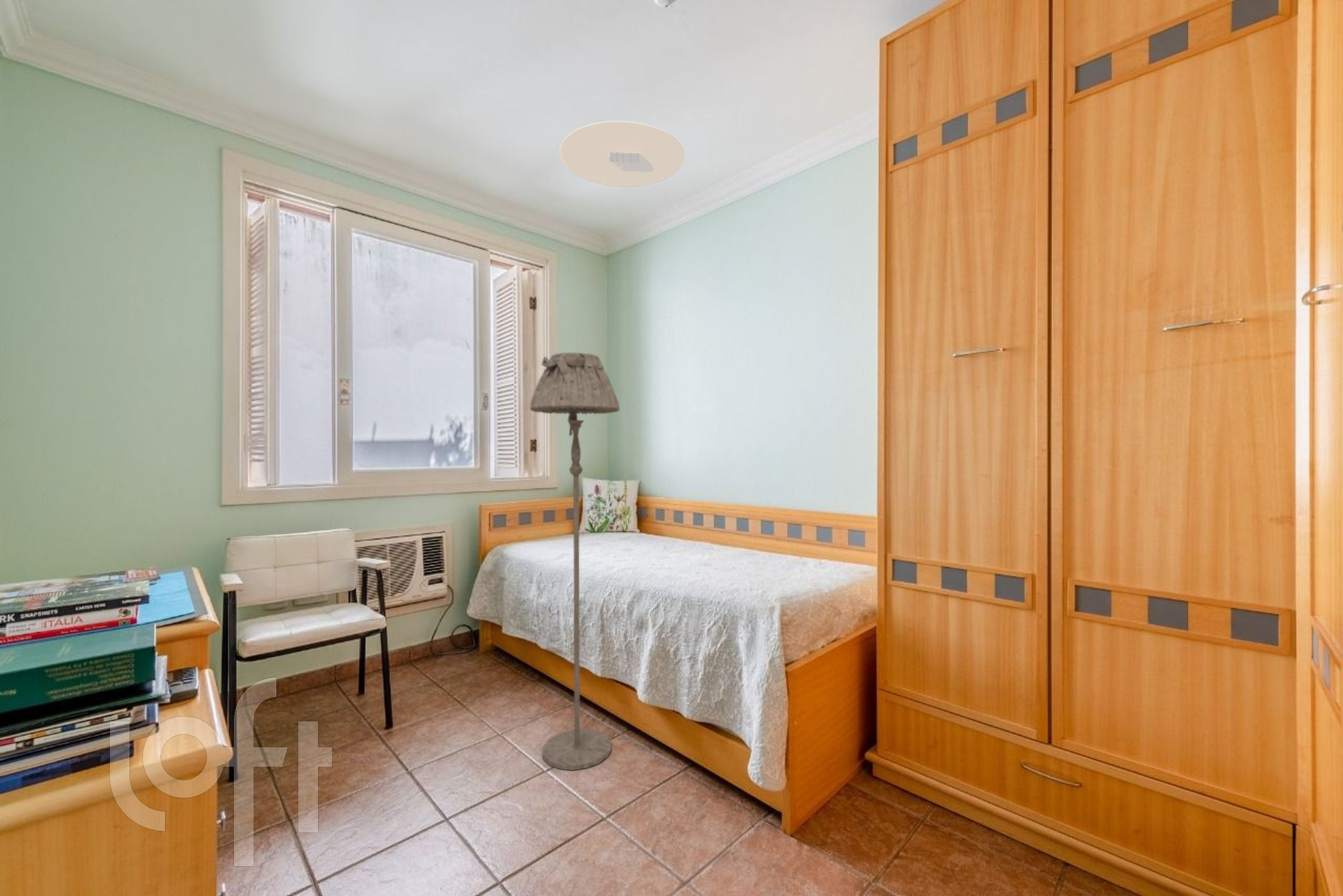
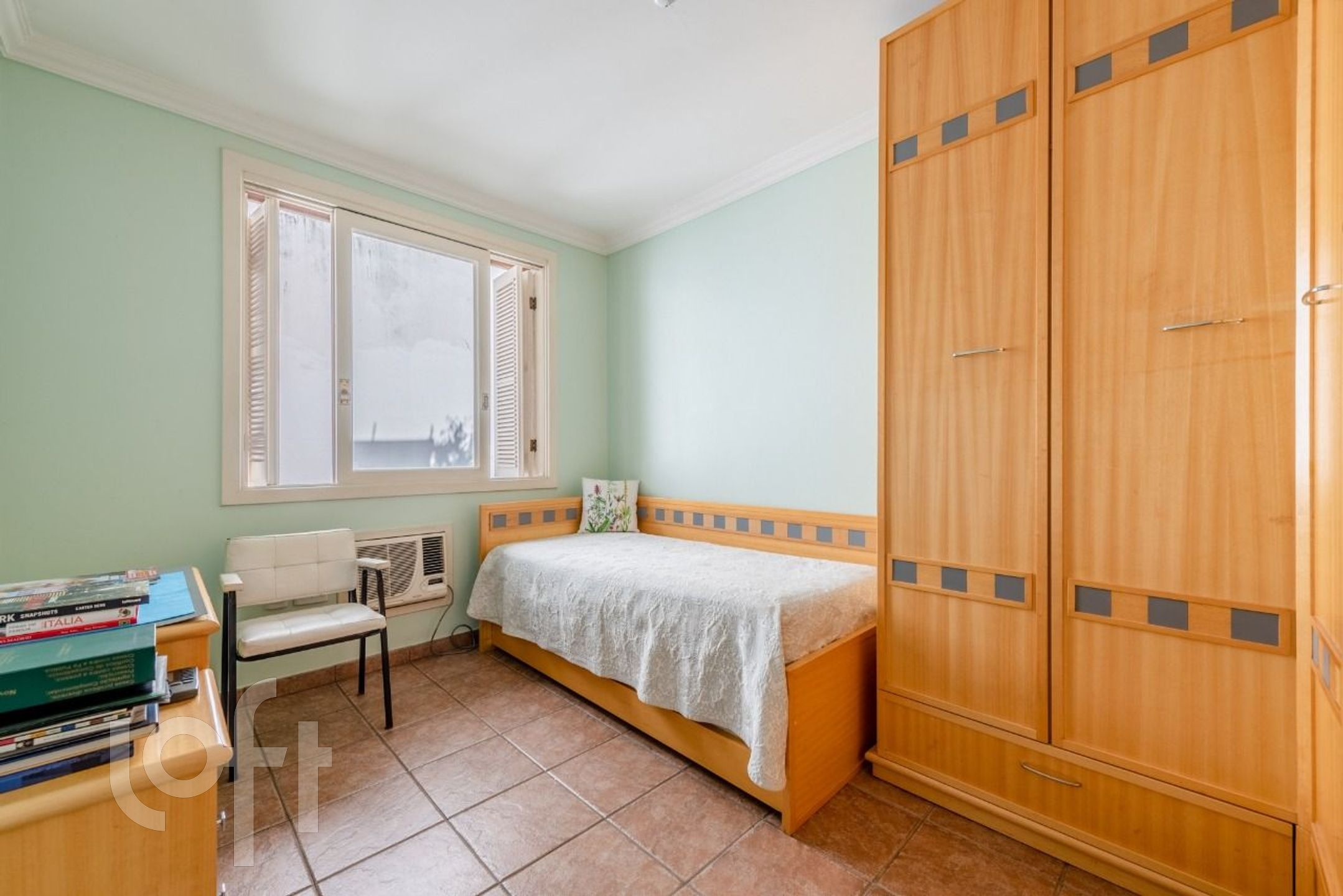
- floor lamp (576, 553)
- ceiling light (622, 152)
